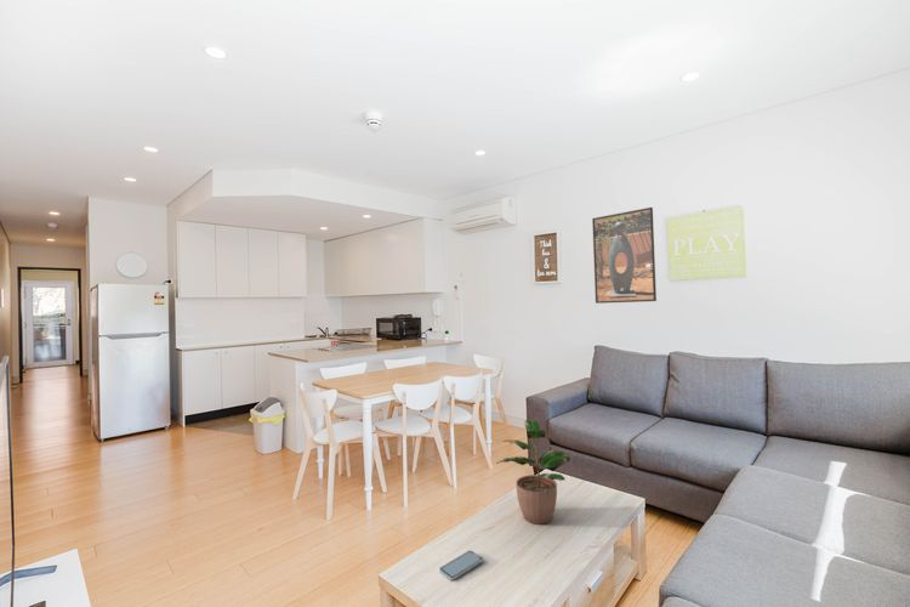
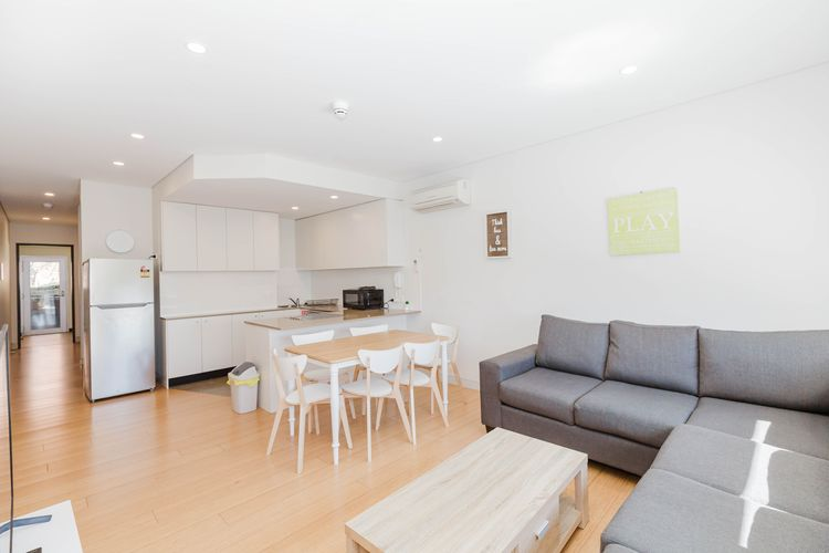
- potted plant (535, 466)
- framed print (622, 257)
- smartphone (461, 565)
